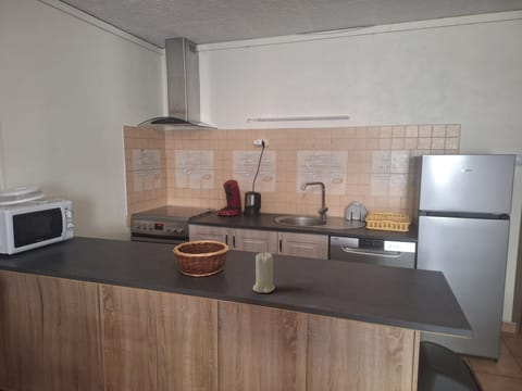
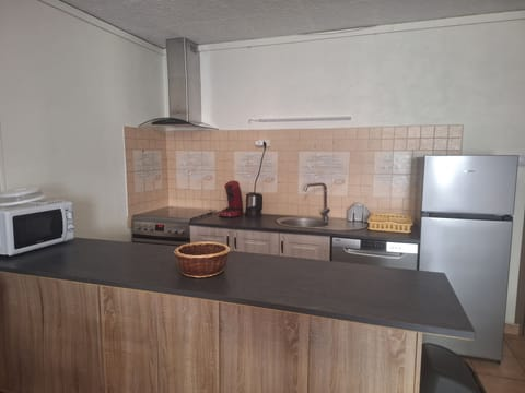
- candle (263, 270)
